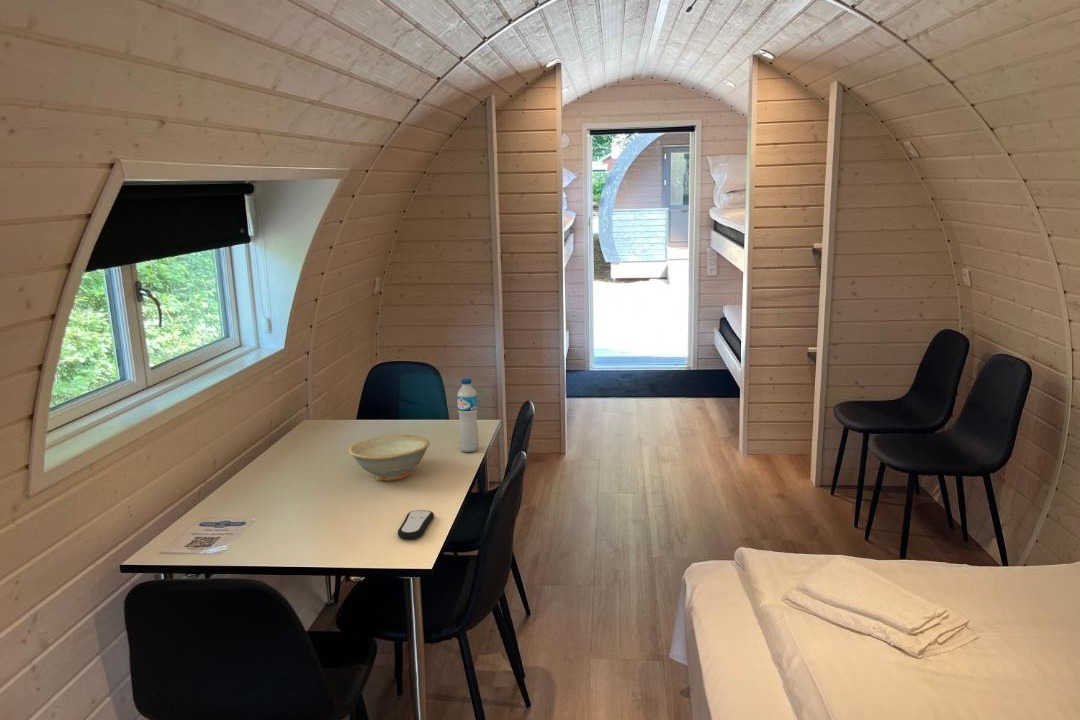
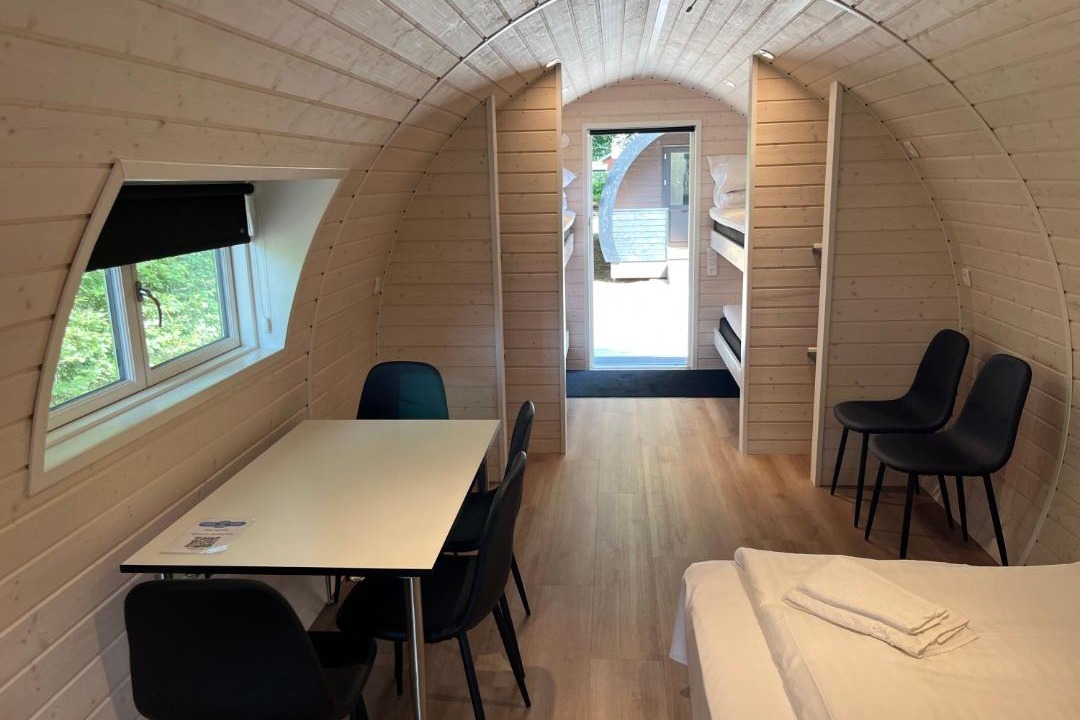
- remote control (415, 524)
- dish (390, 460)
- water bottle (467, 415)
